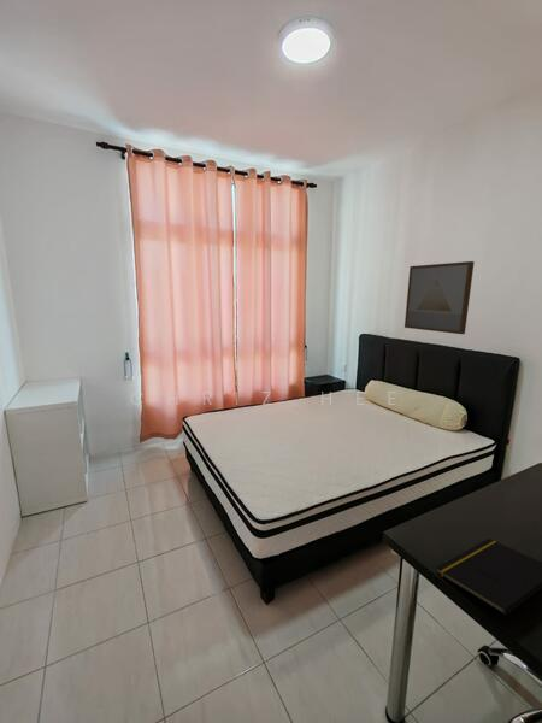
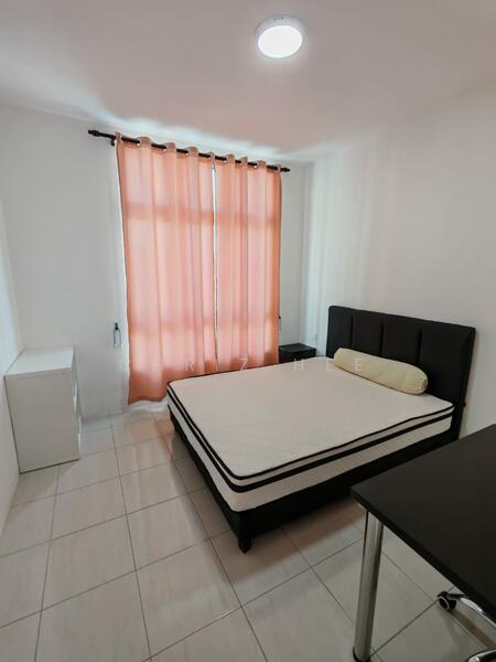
- notepad (495, 571)
- wall art (435, 298)
